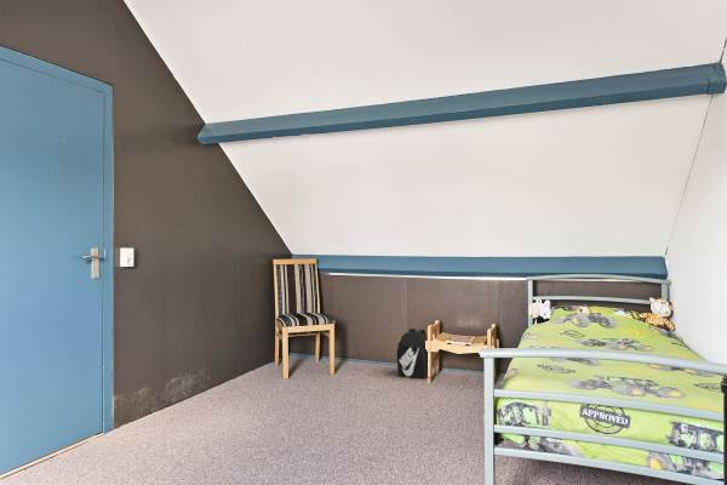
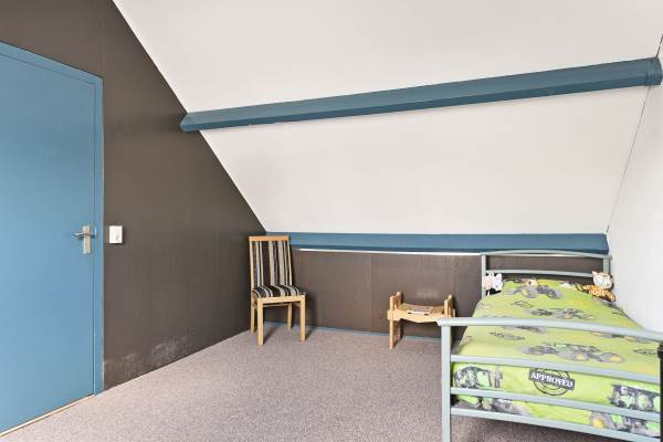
- backpack (416, 350)
